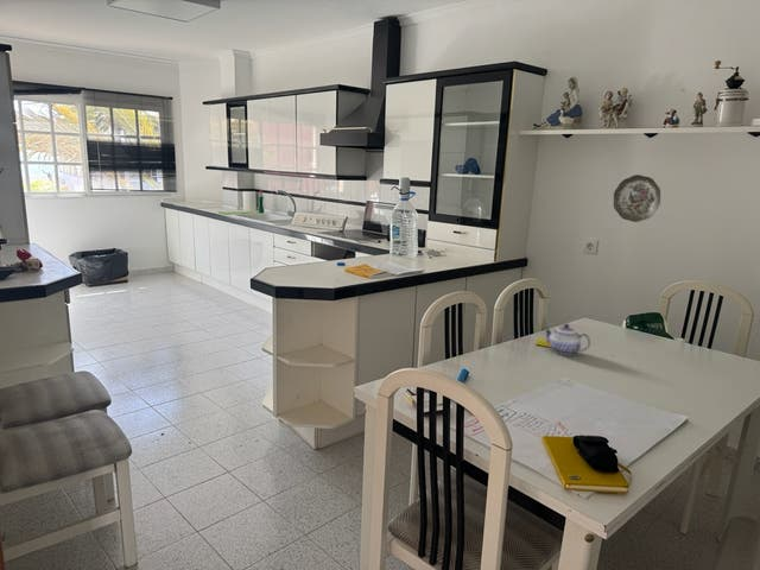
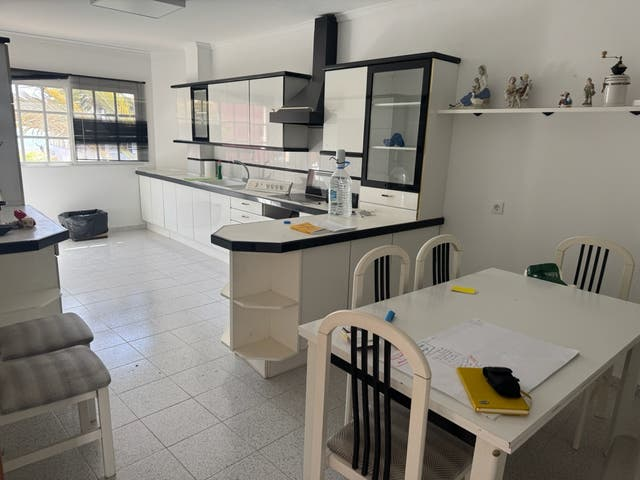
- decorative plate (636, 198)
- teapot (565, 337)
